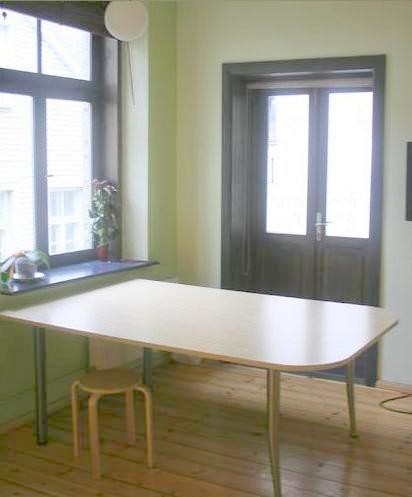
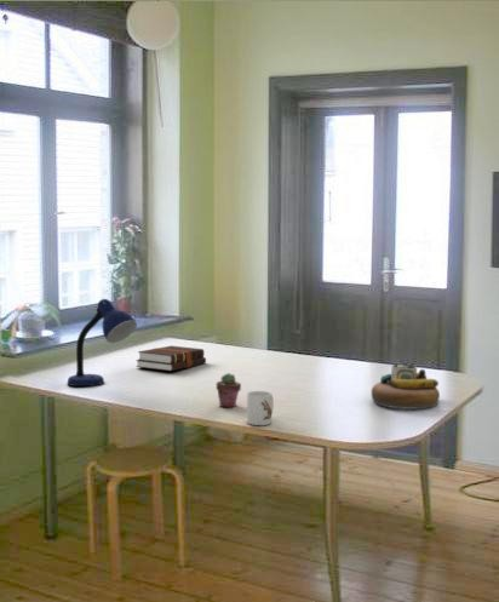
+ mug (262, 406)
+ hardback book (171, 357)
+ desk lamp (105, 338)
+ potted succulent (228, 389)
+ decorative bowl (405, 382)
